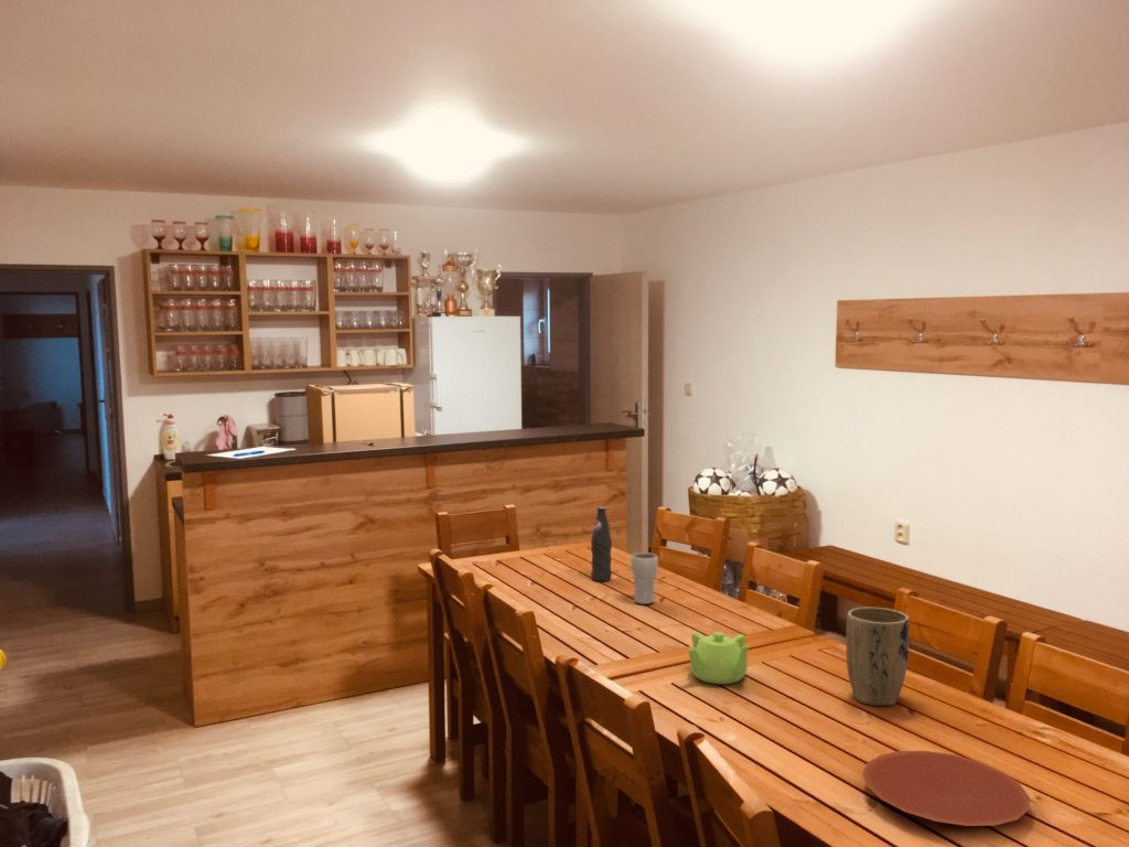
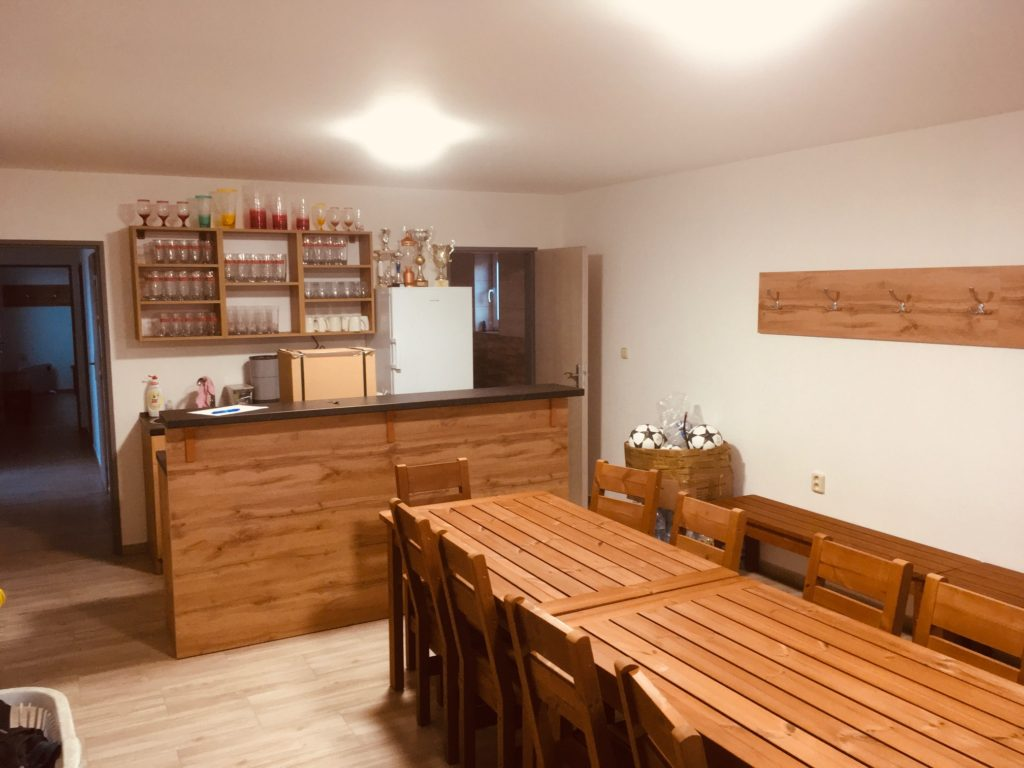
- bottle (601, 543)
- plant pot (877, 656)
- teapot (719, 655)
- plate (943, 791)
- drinking glass (644, 578)
